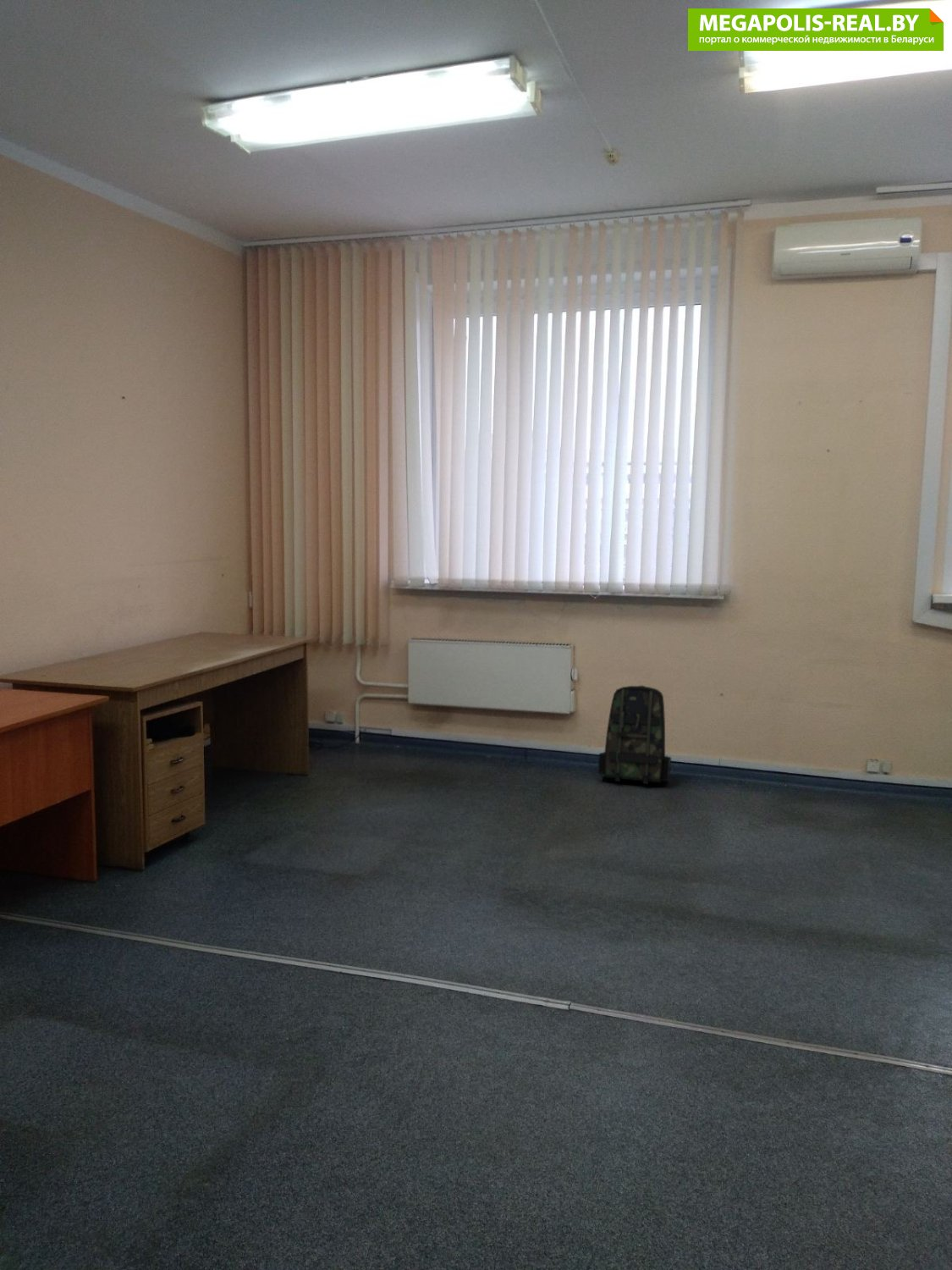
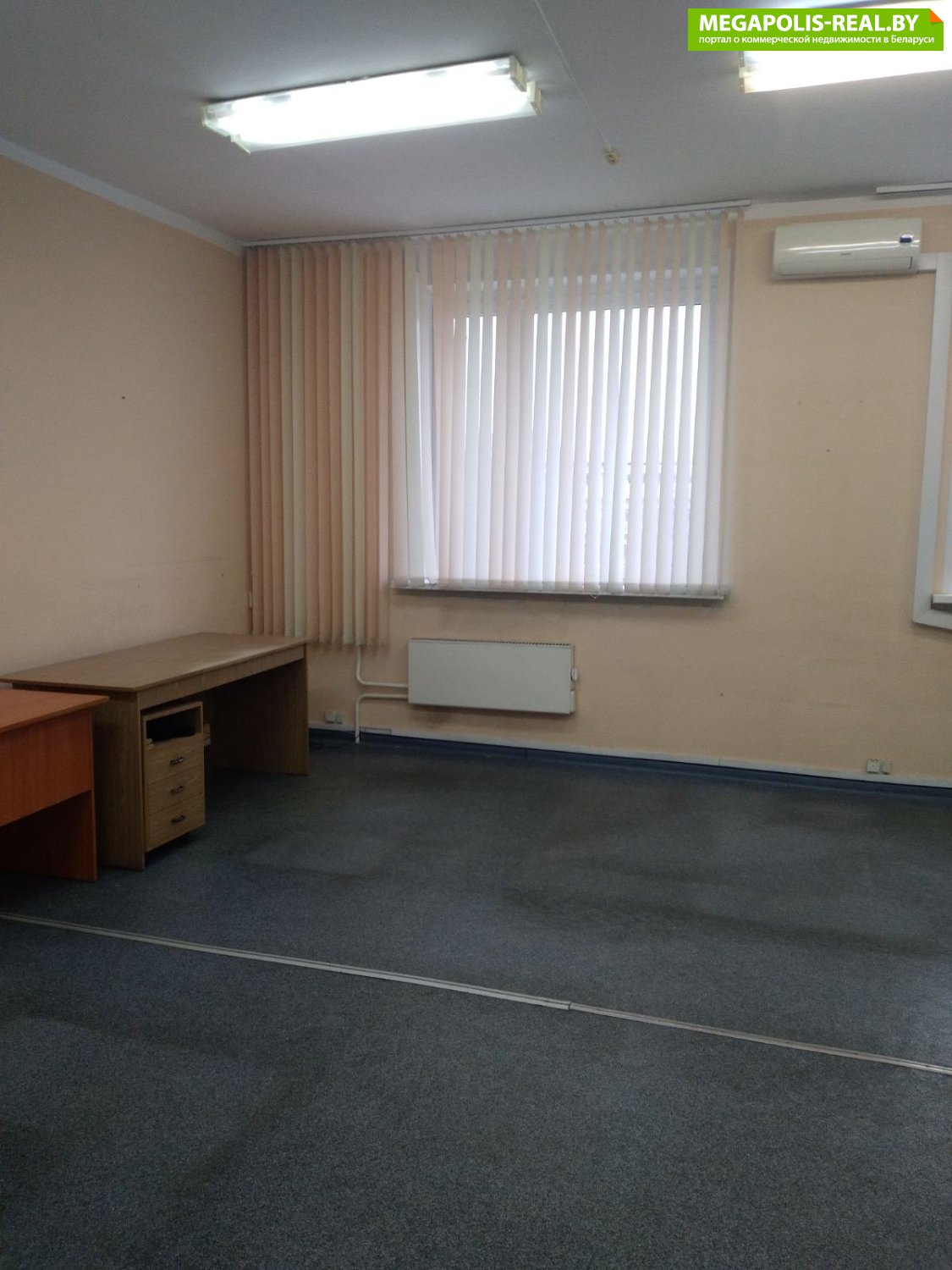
- backpack (637, 732)
